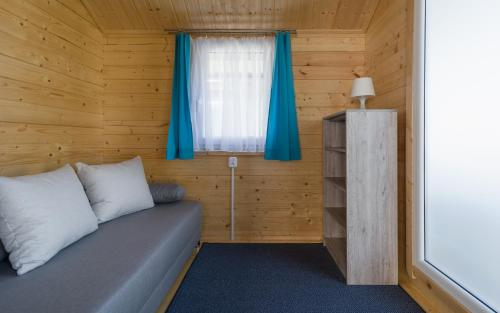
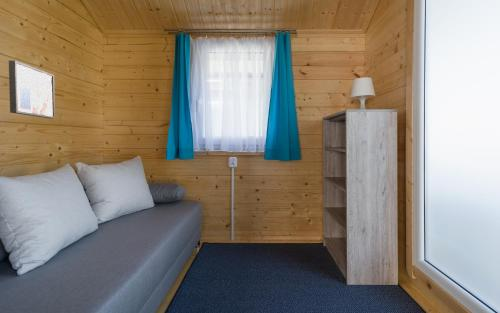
+ wall art (34, 92)
